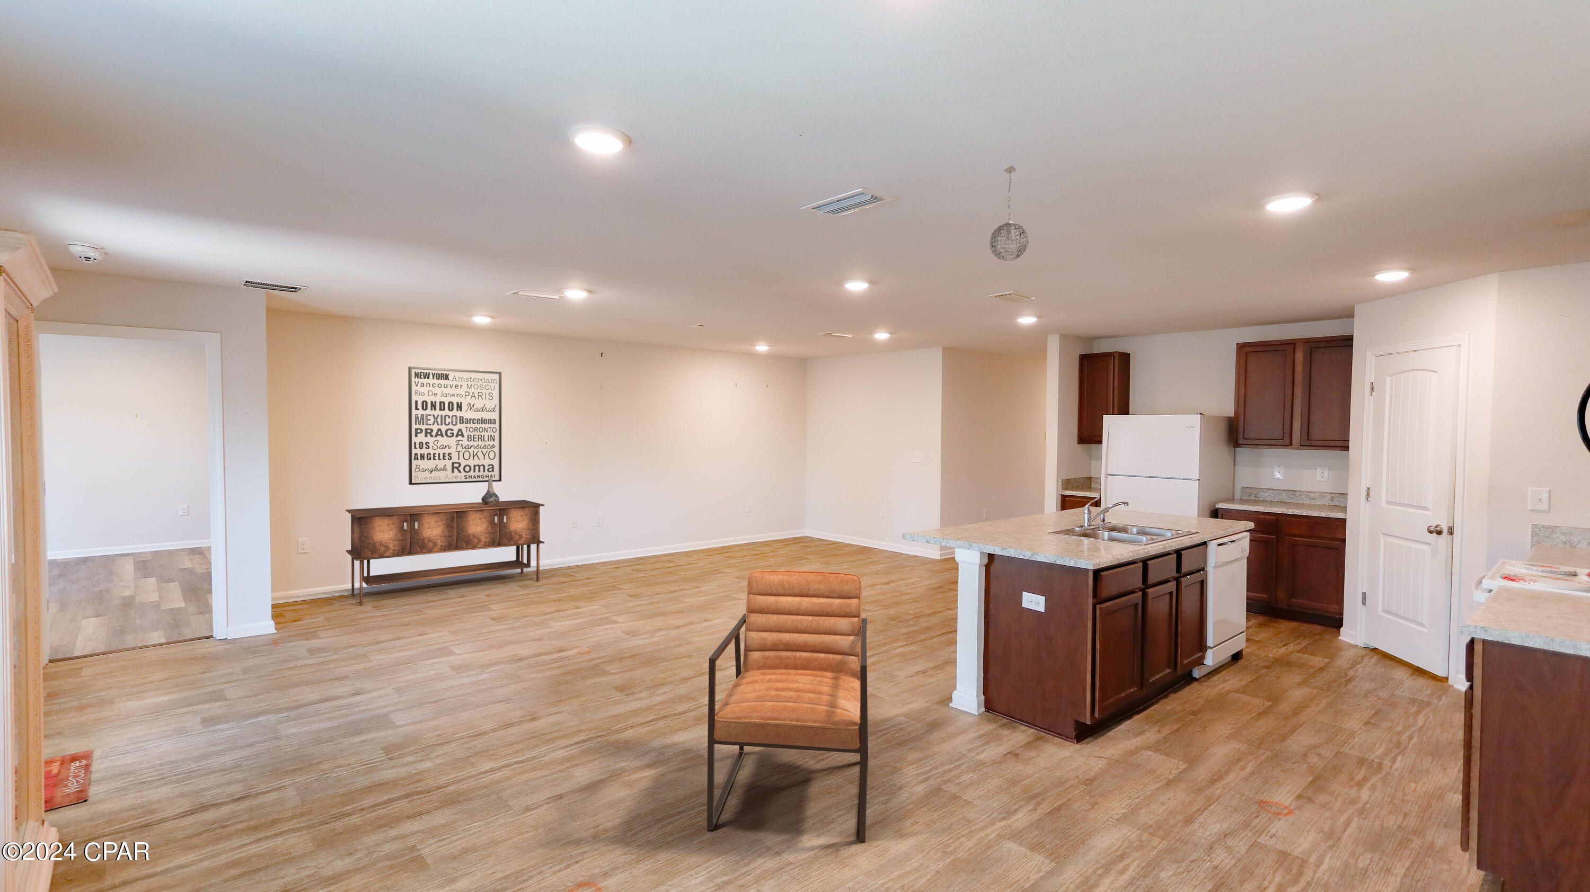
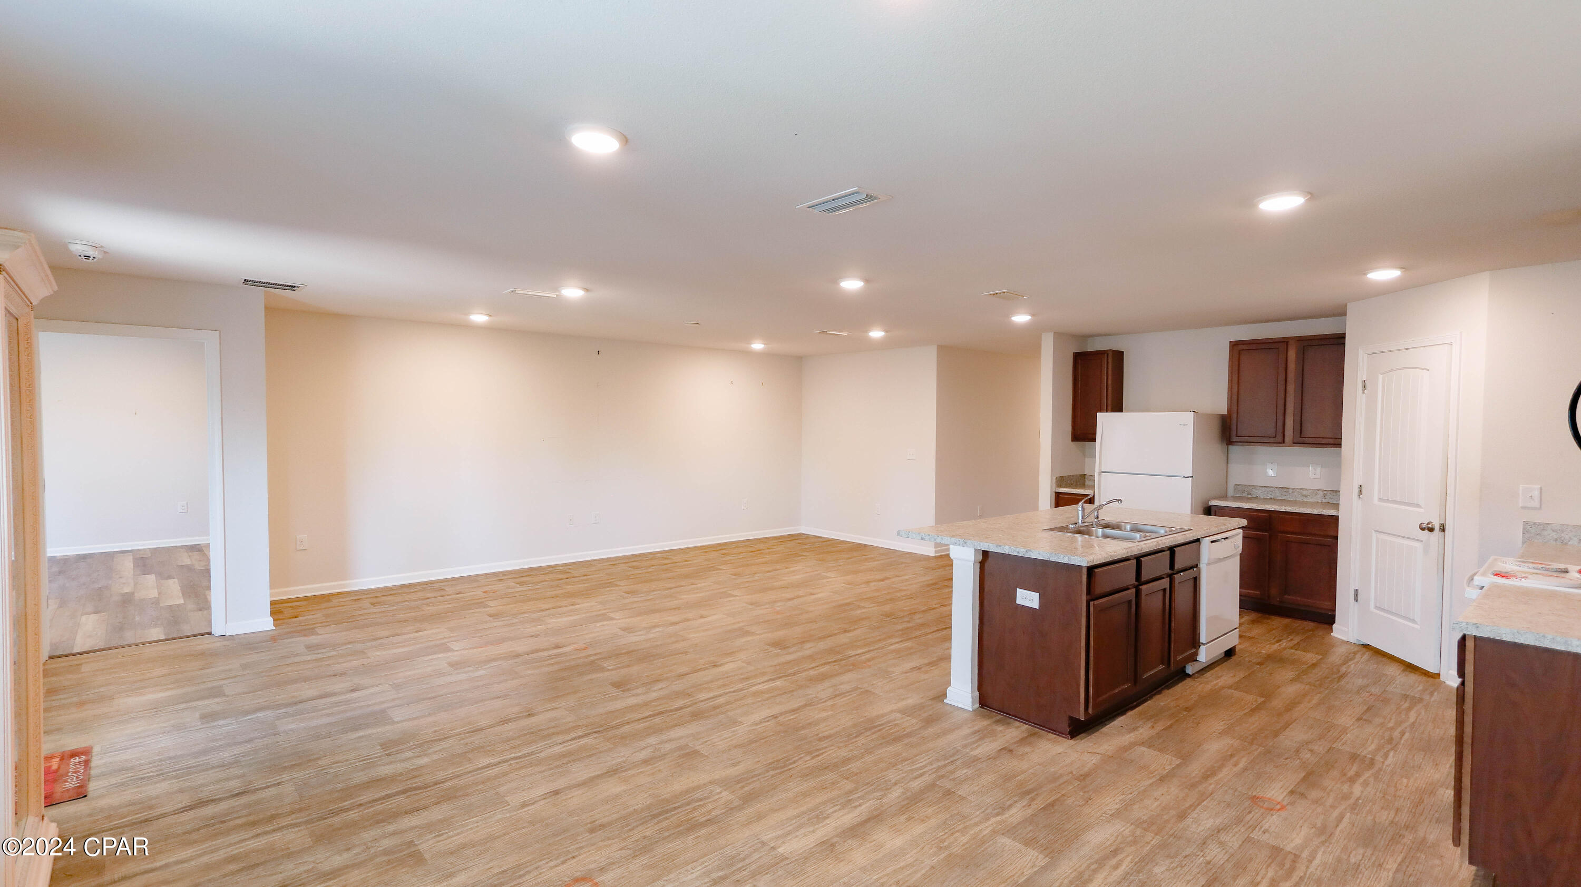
- sideboard (450, 547)
- chair (796, 689)
- wall art (456, 426)
- pendant light (1009, 214)
- decorative vase (490, 491)
